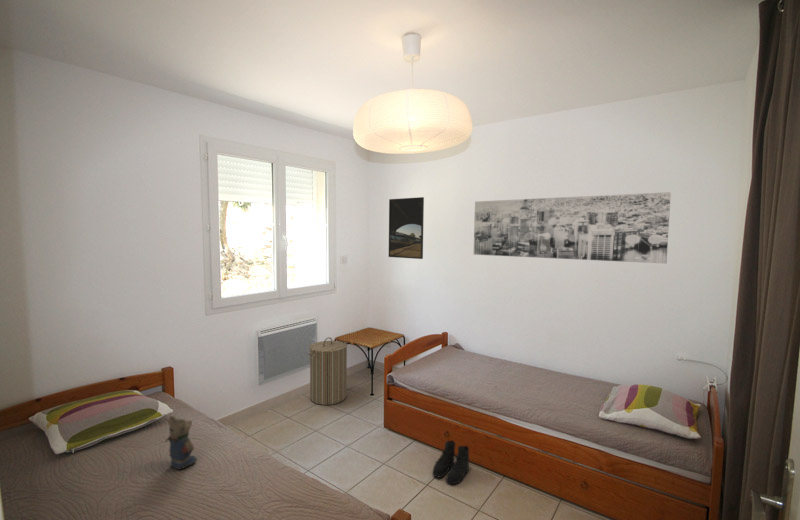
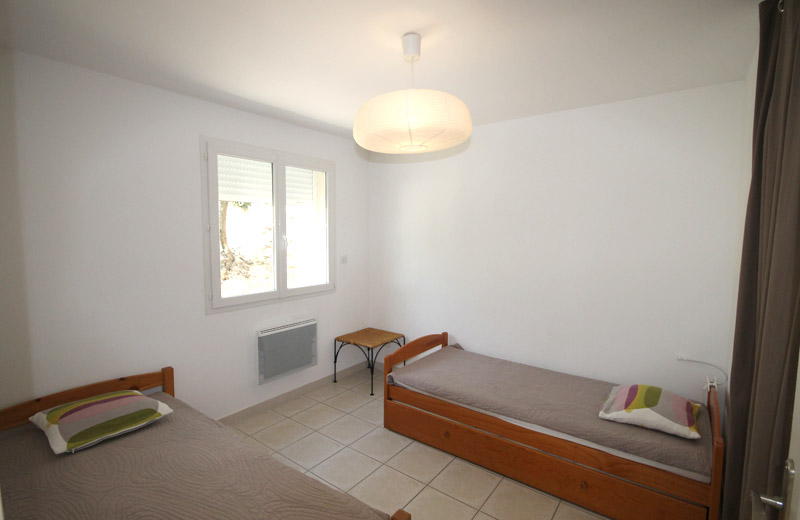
- teddy bear (180, 441)
- boots (451, 459)
- wall art (557, 228)
- laundry hamper (328, 367)
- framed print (405, 228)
